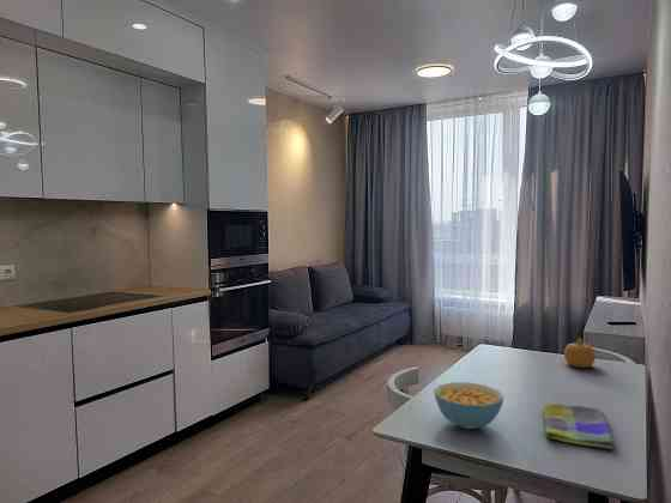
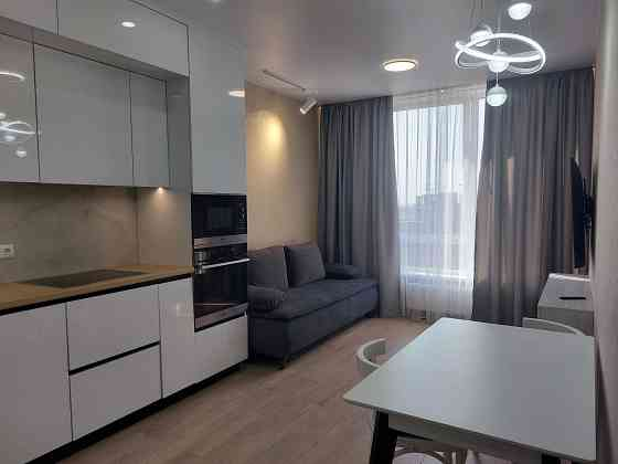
- dish towel (575, 423)
- cereal bowl (467, 408)
- fruit (579, 352)
